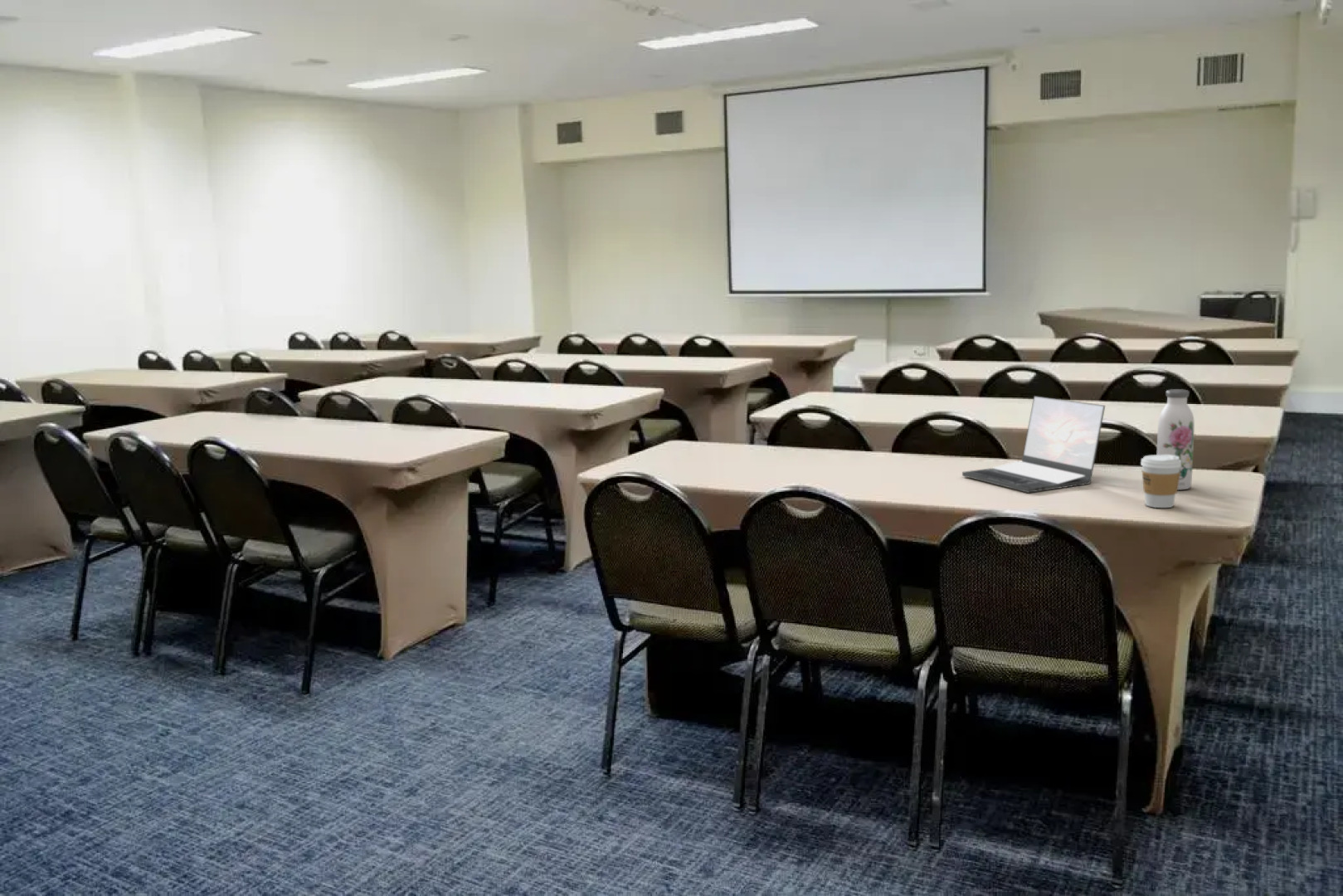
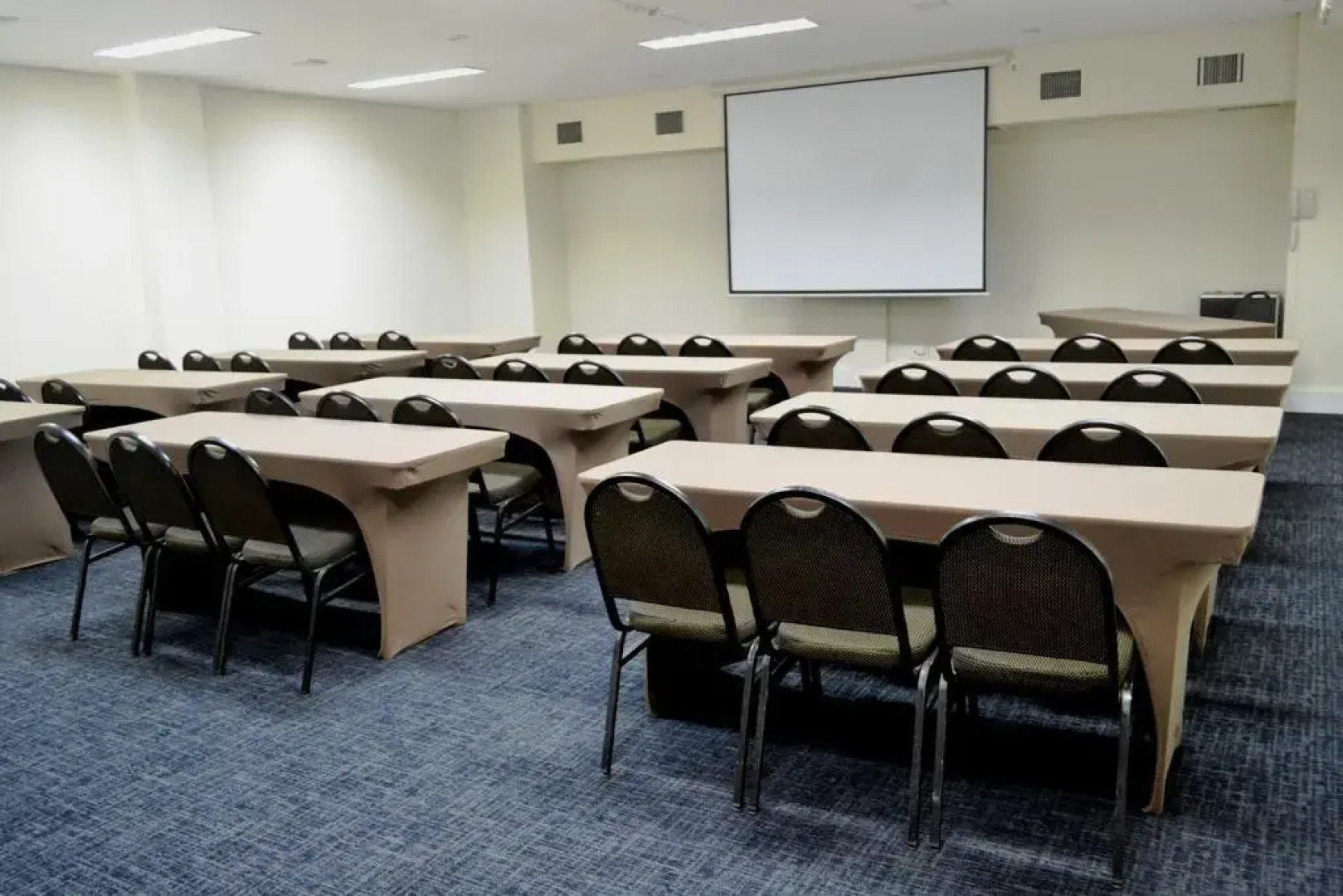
- coffee cup (1160, 480)
- water bottle (1175, 438)
- laptop (1031, 441)
